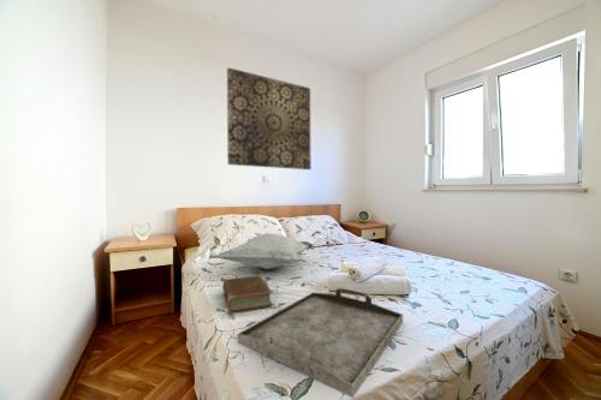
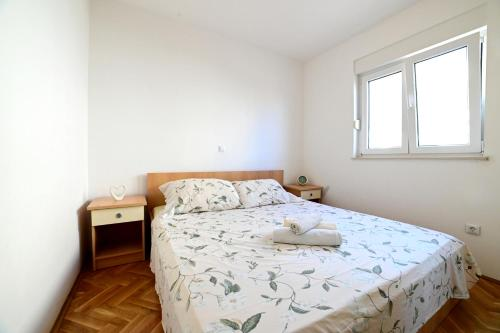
- serving tray (326, 320)
- cushion (270, 250)
- wall art (272, 123)
- book (245, 292)
